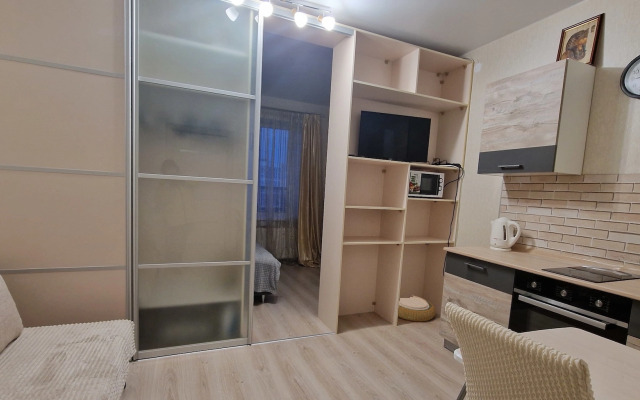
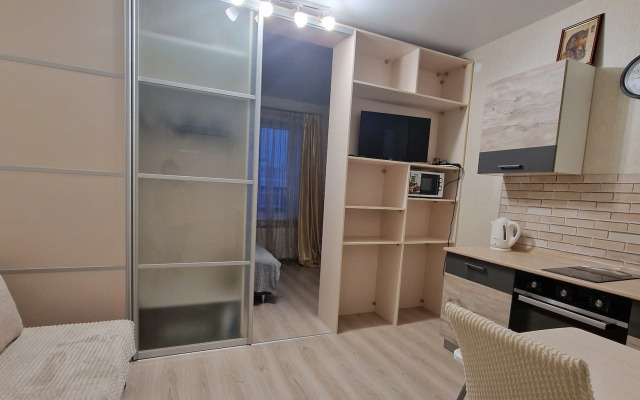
- woven basket (411, 306)
